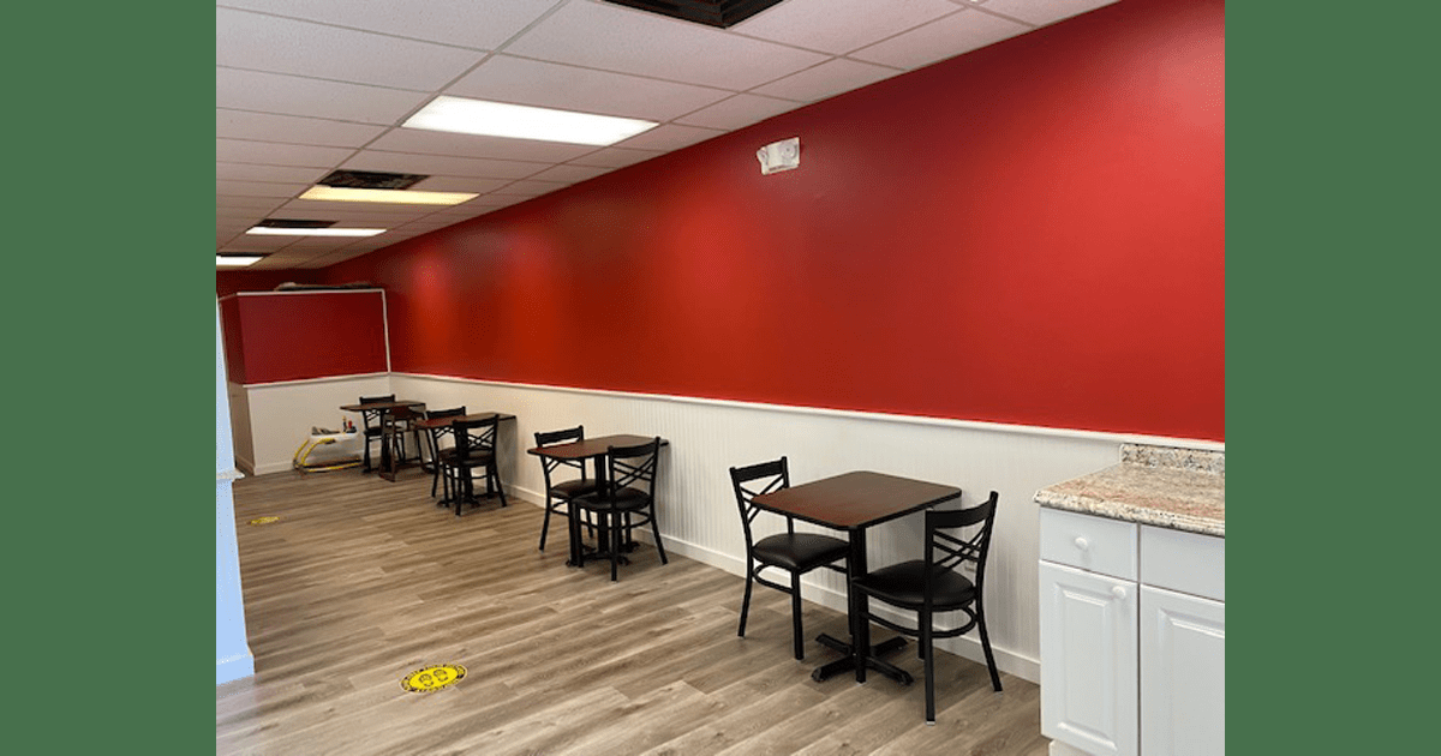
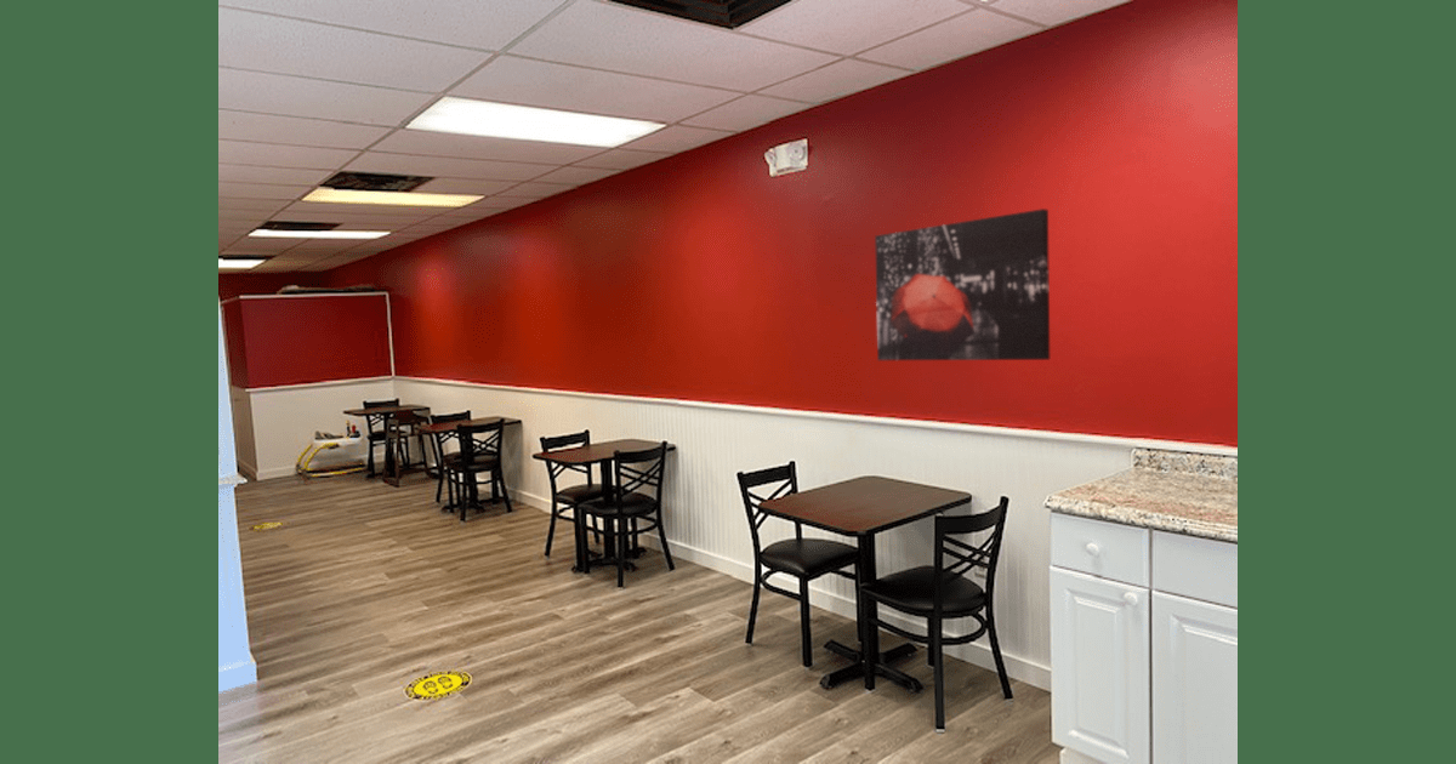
+ wall art (955, 291)
